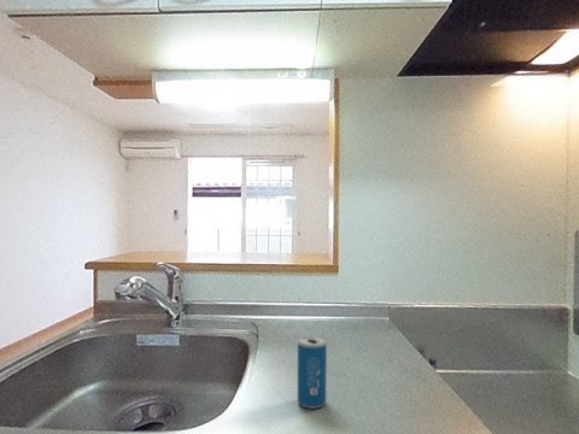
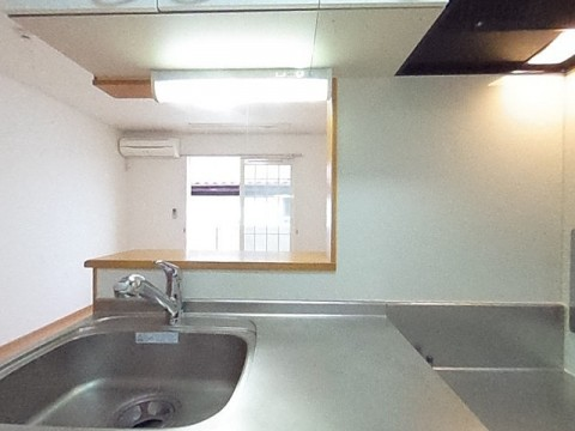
- beverage can (311, 371)
